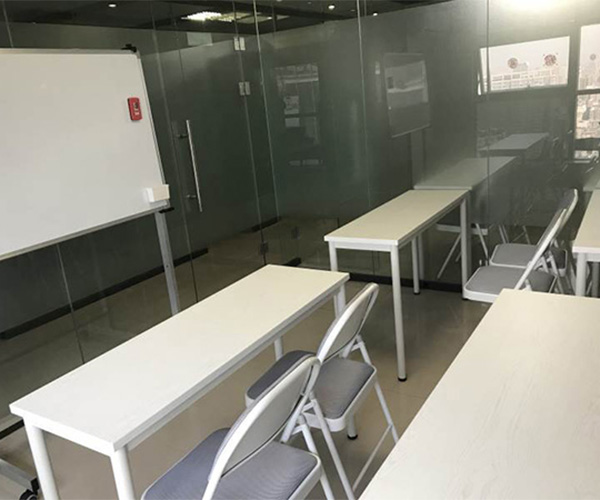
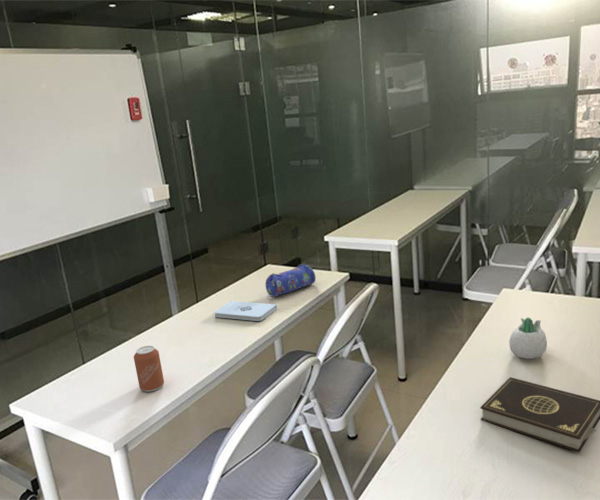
+ book (541, 410)
+ notepad (245, 310)
+ pencil case (290, 279)
+ succulent planter (528, 335)
+ can (148, 368)
